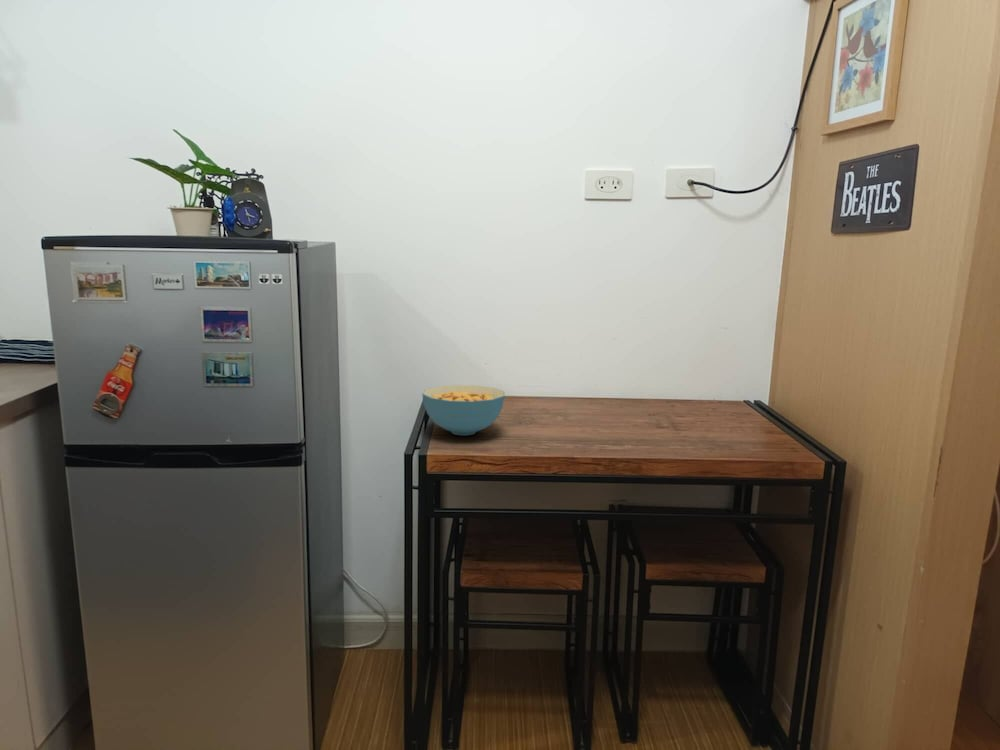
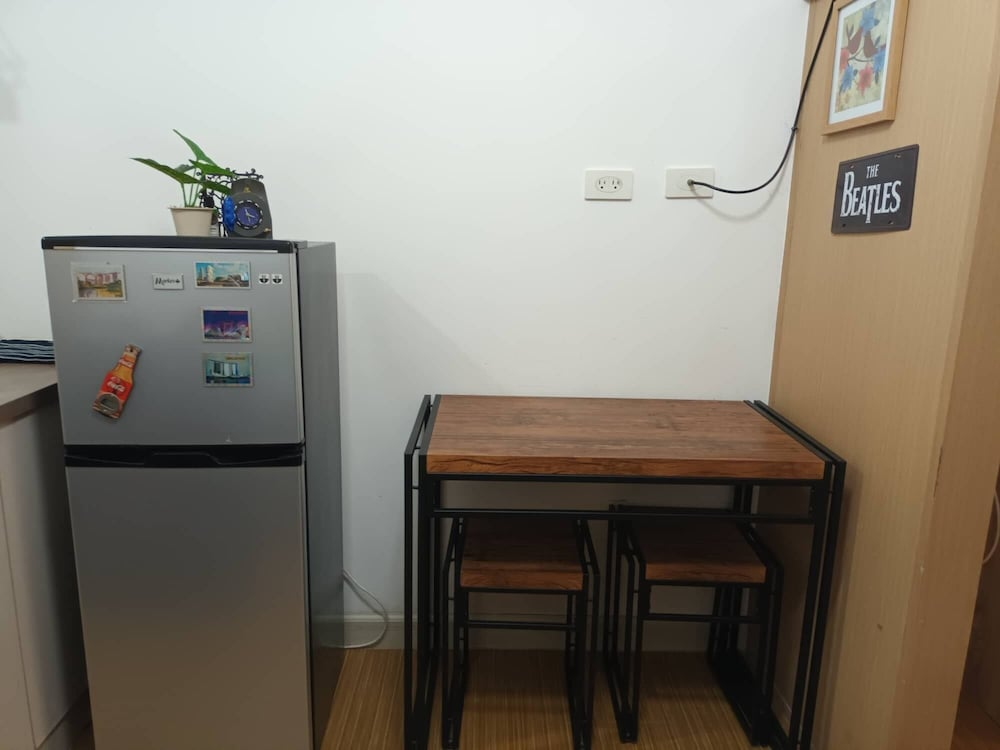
- cereal bowl (463, 412)
